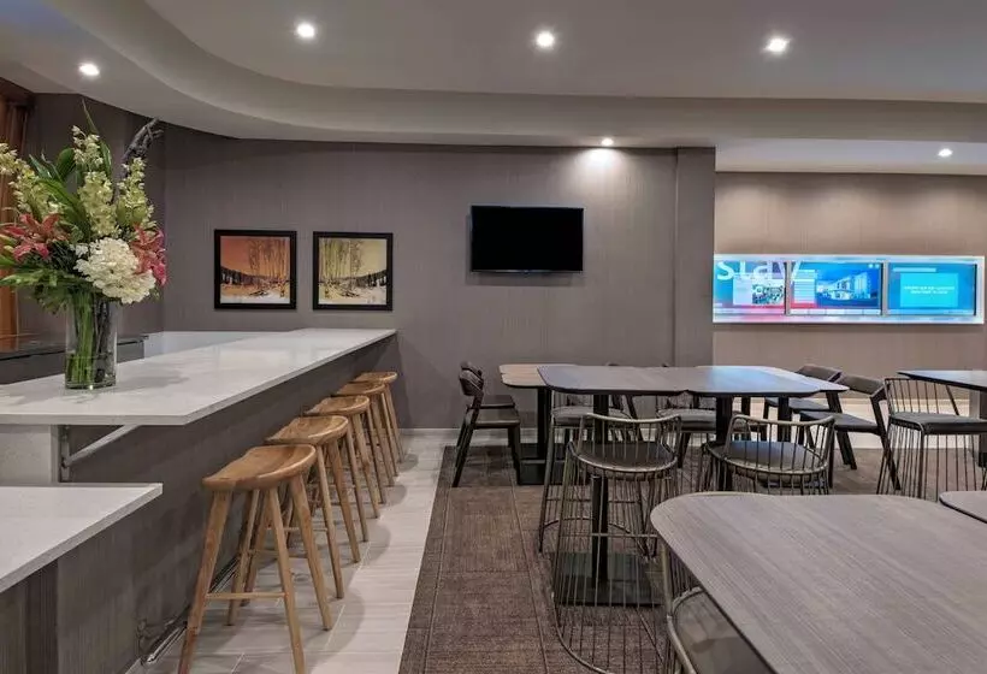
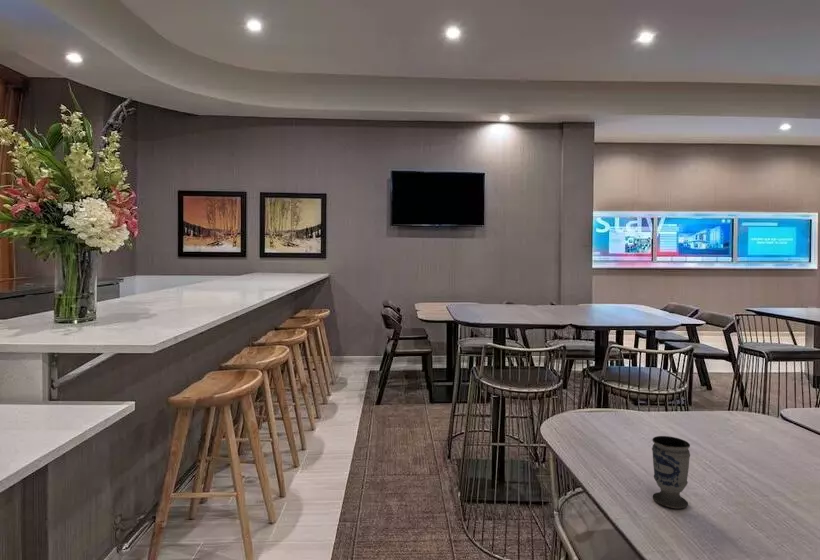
+ cup (670, 471)
